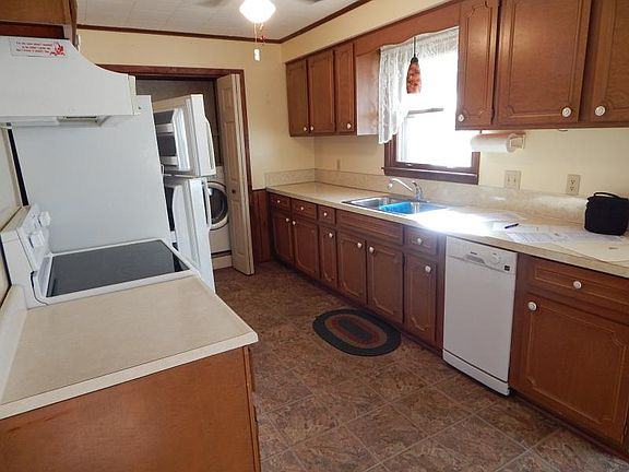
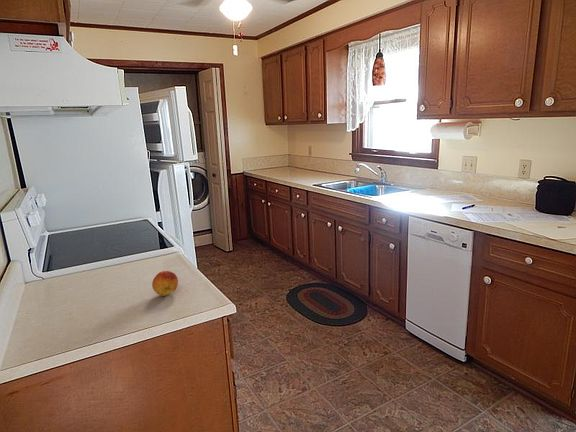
+ fruit (164, 283)
